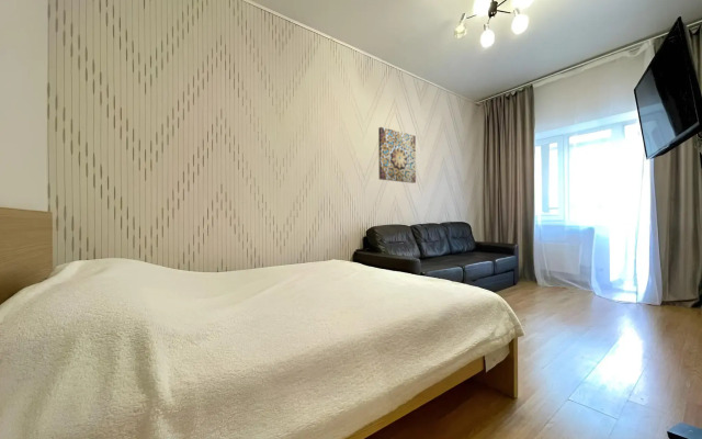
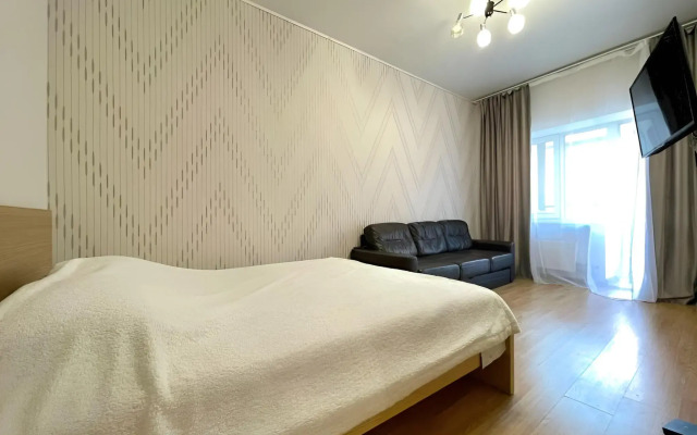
- wall art (397, 156)
